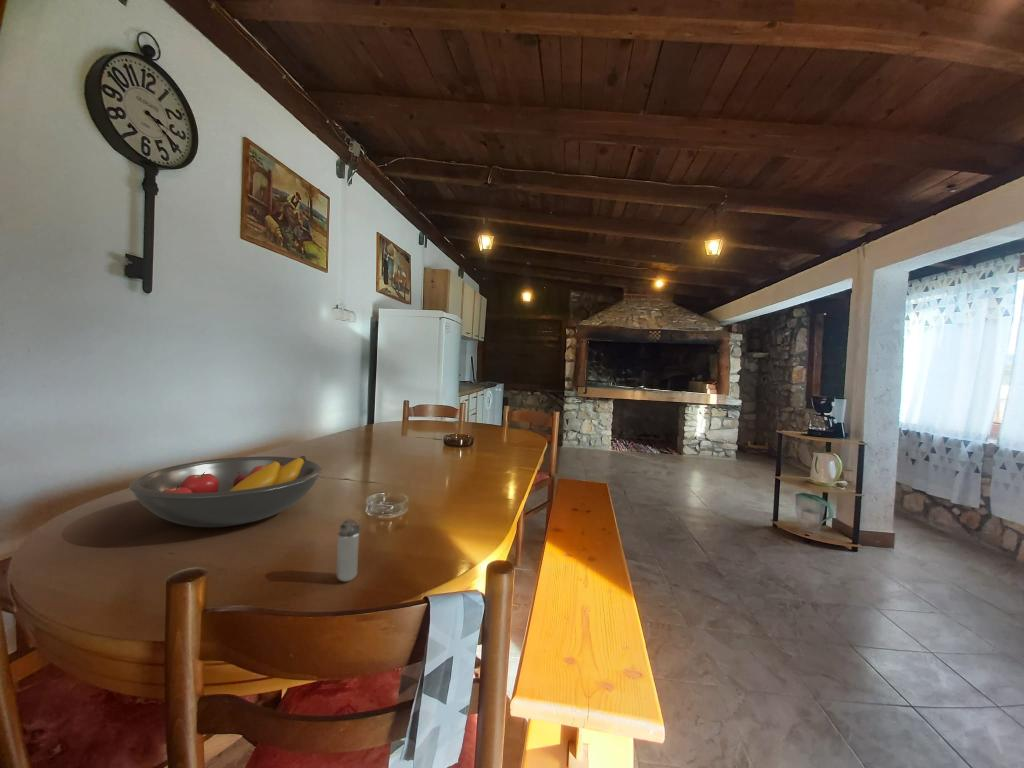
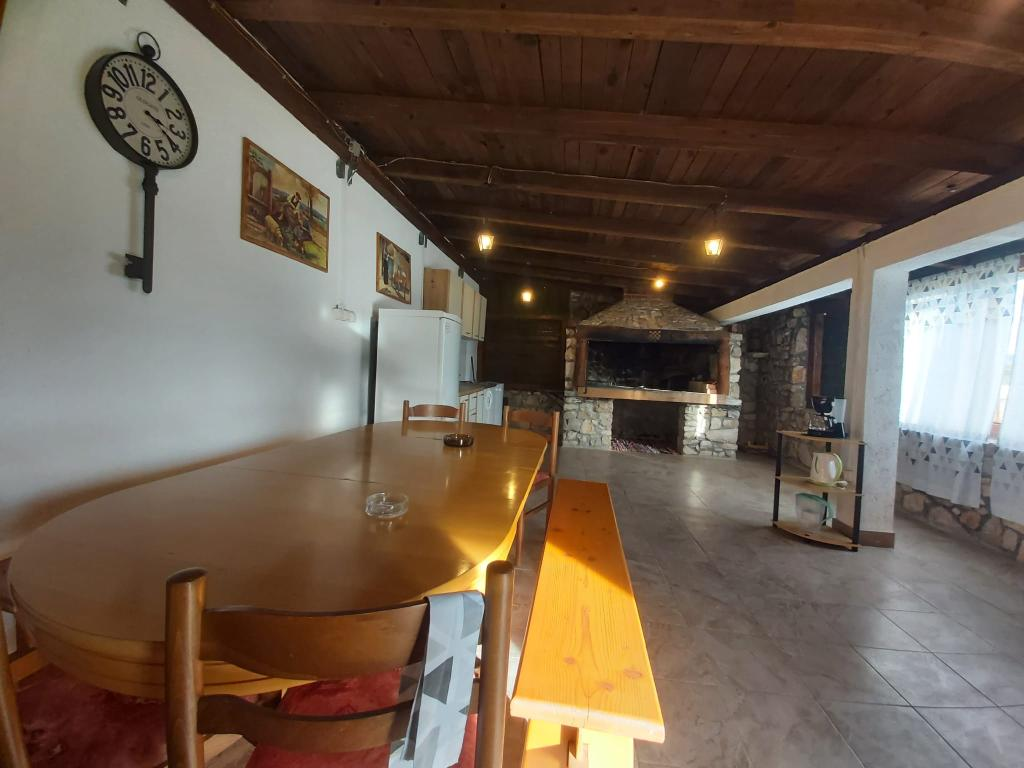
- fruit bowl (236, 487)
- shaker (347, 549)
